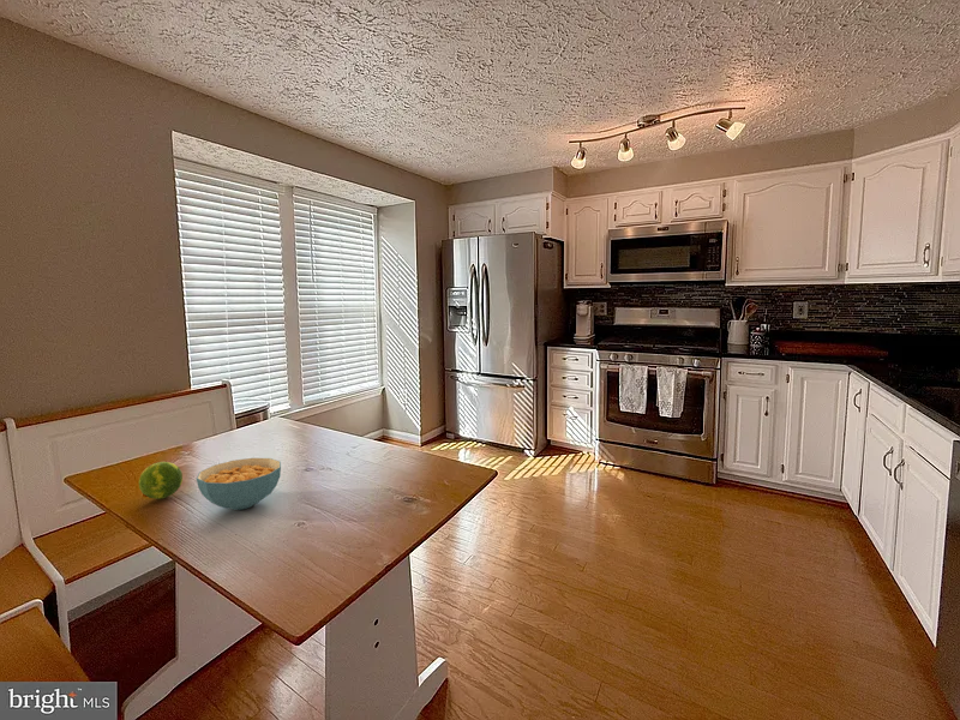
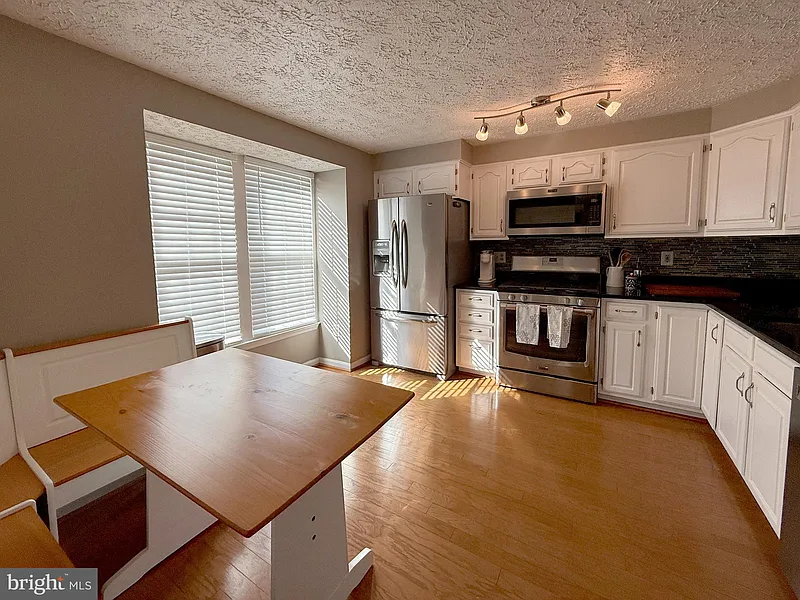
- fruit (161, 480)
- cereal bowl (241, 487)
